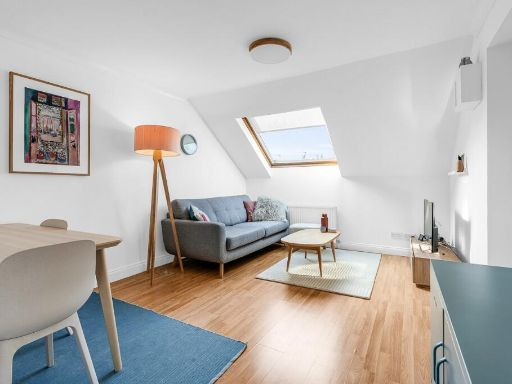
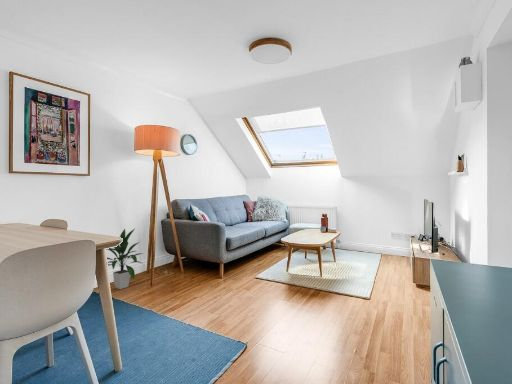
+ indoor plant (121, 258)
